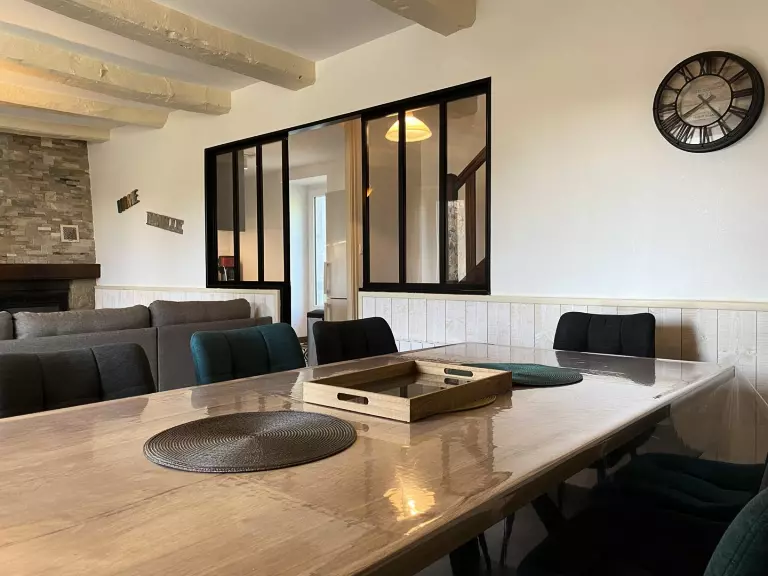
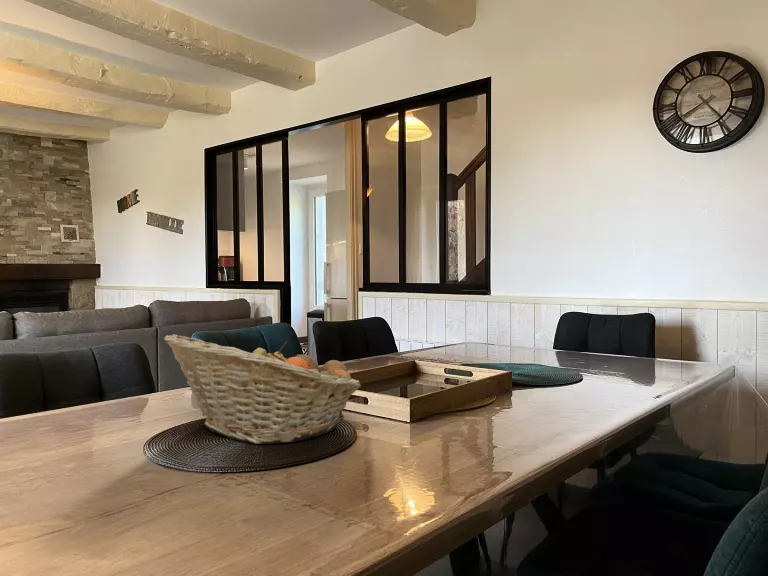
+ fruit basket (261, 378)
